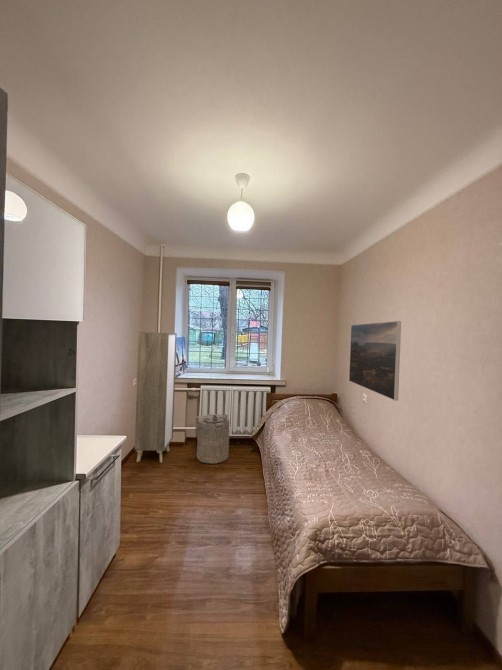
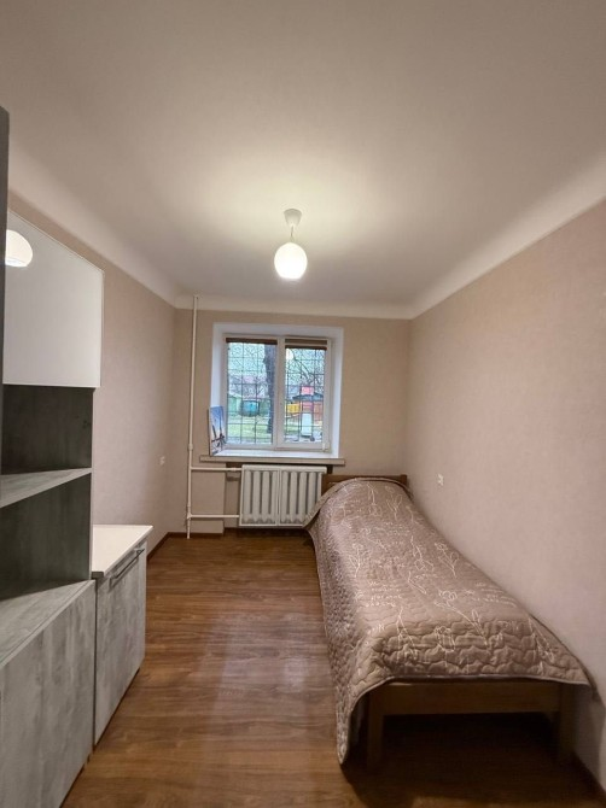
- laundry hamper (211, 435)
- cabinet (155, 394)
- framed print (370, 356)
